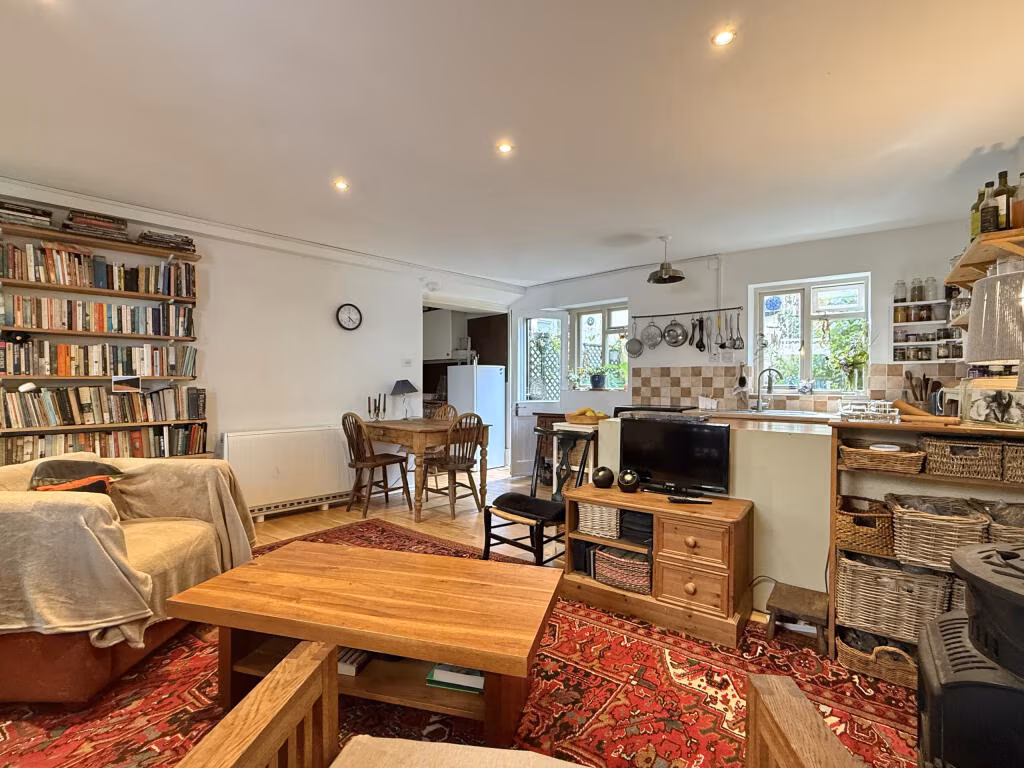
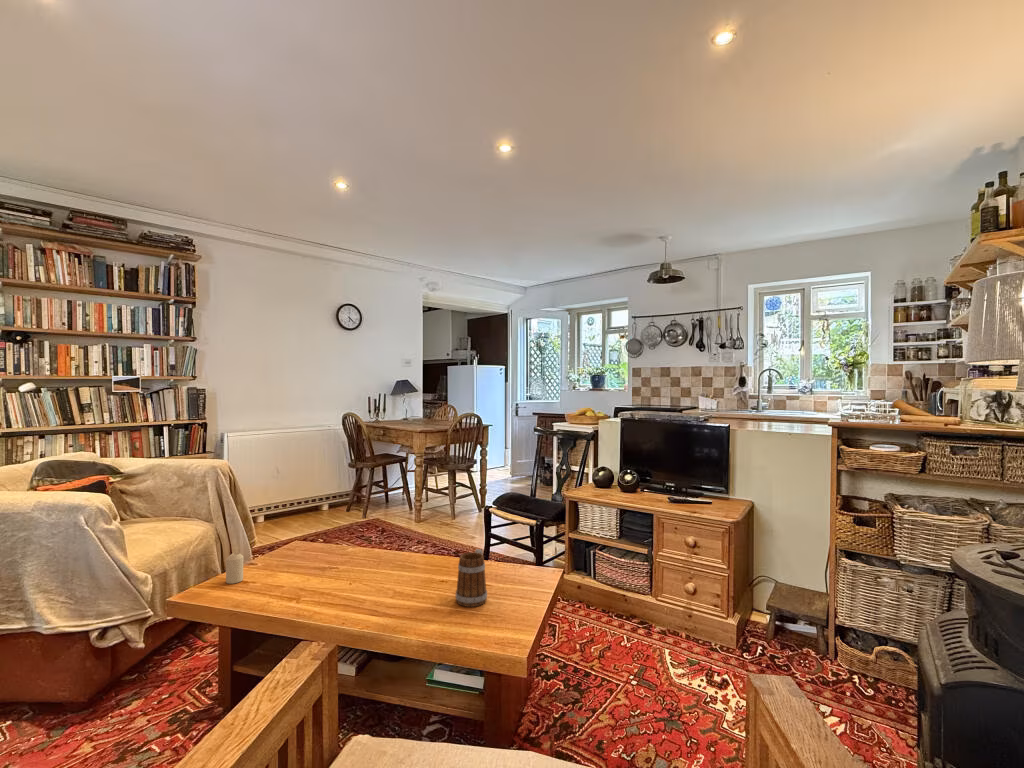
+ candle (234, 567)
+ mug (473, 575)
